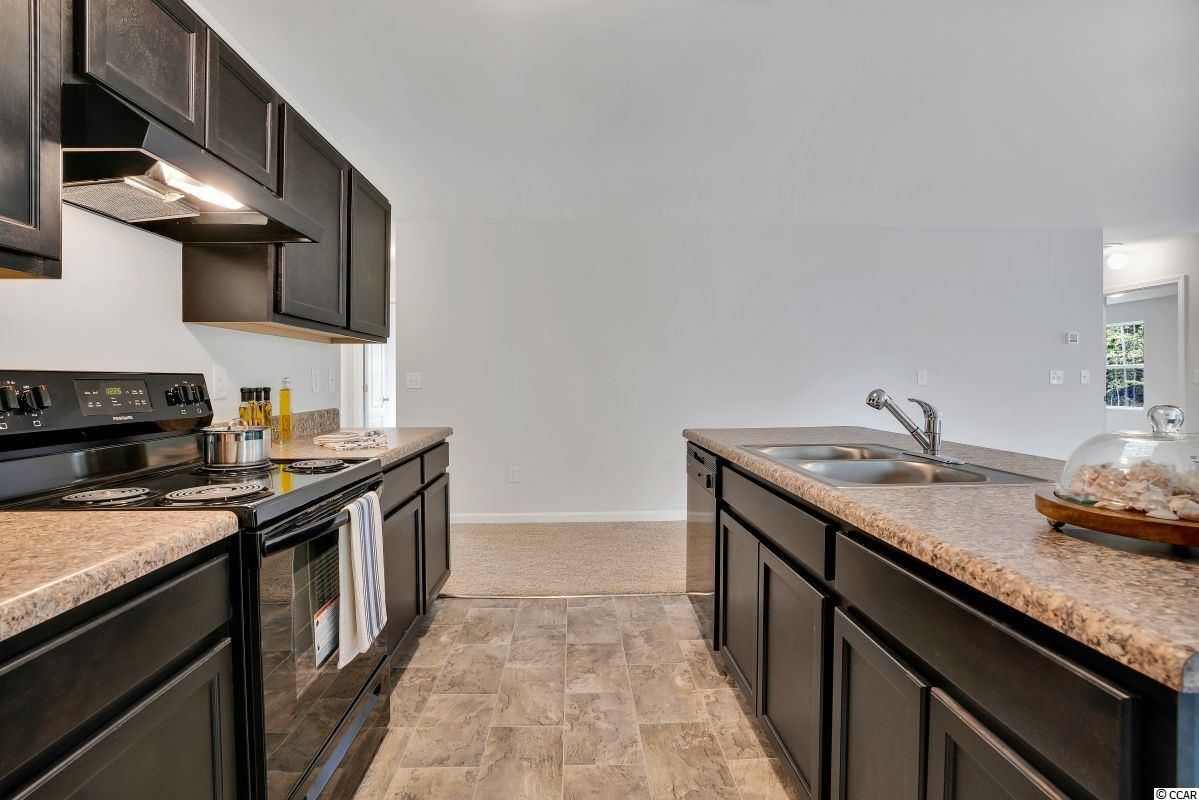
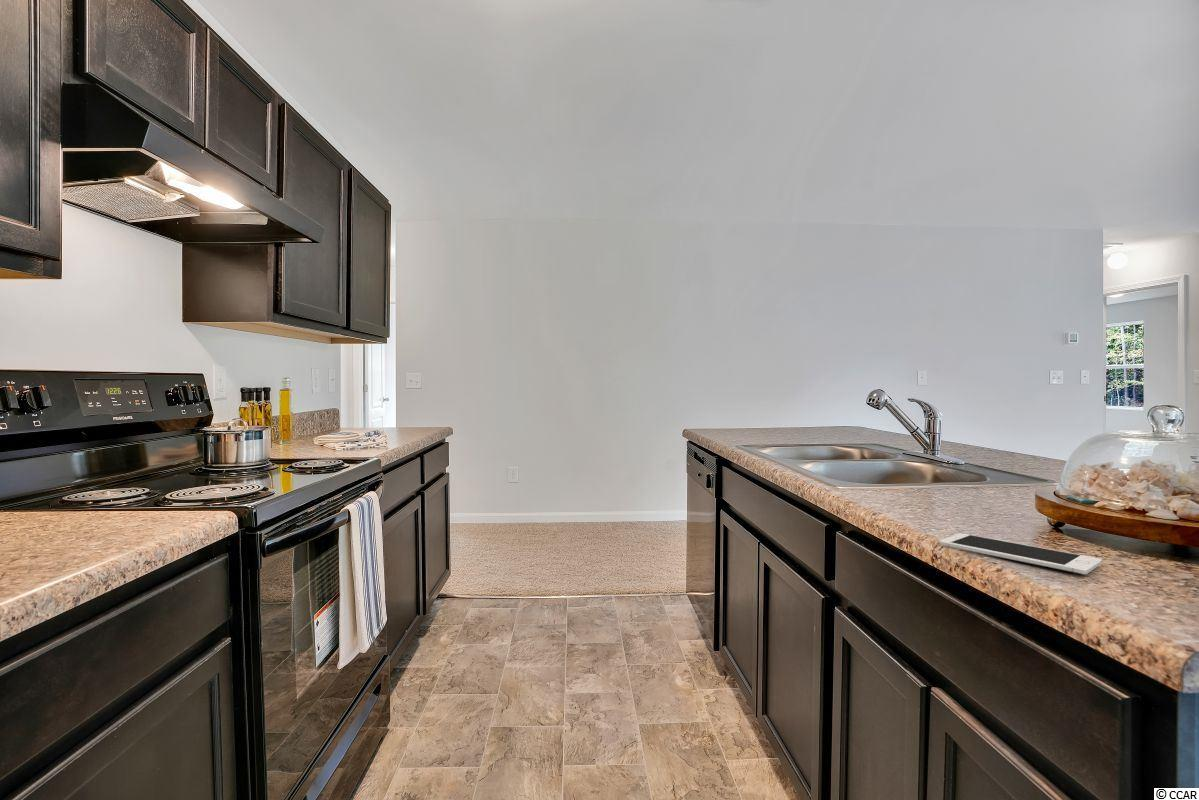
+ cell phone (1015, 551)
